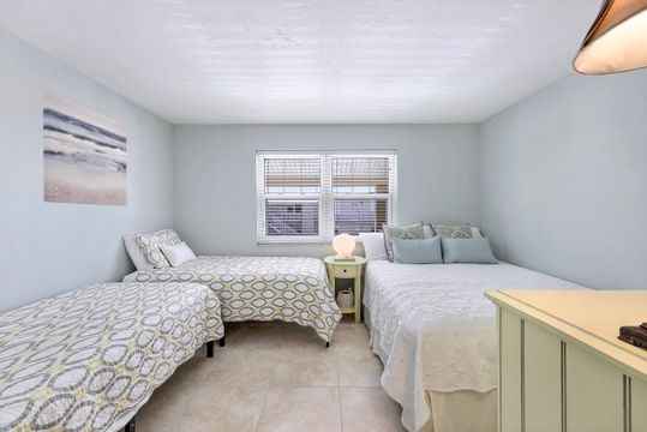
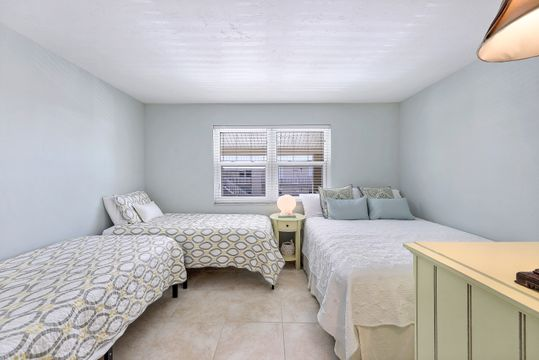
- wall art (90, 157)
